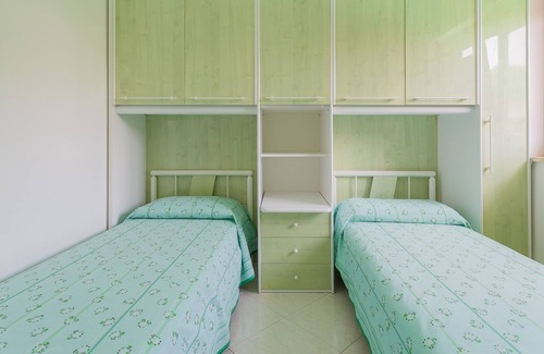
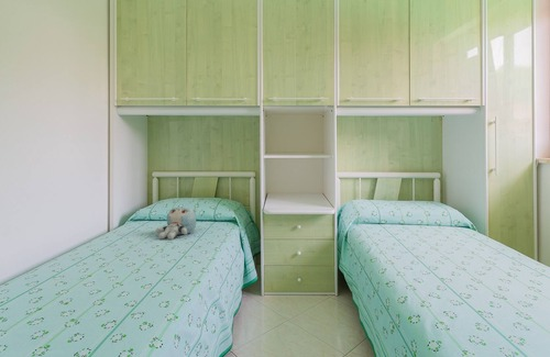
+ plush toy (177, 221)
